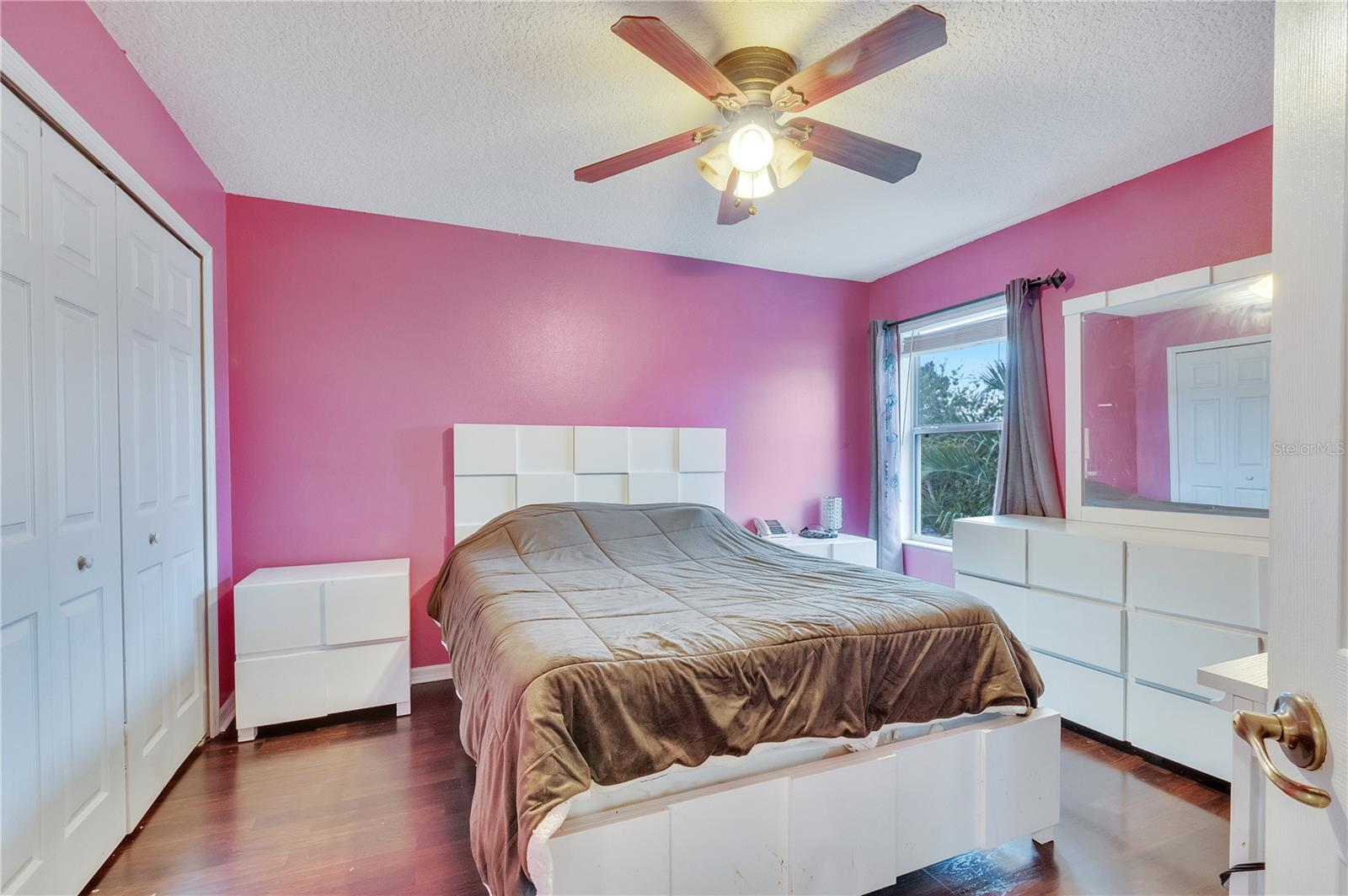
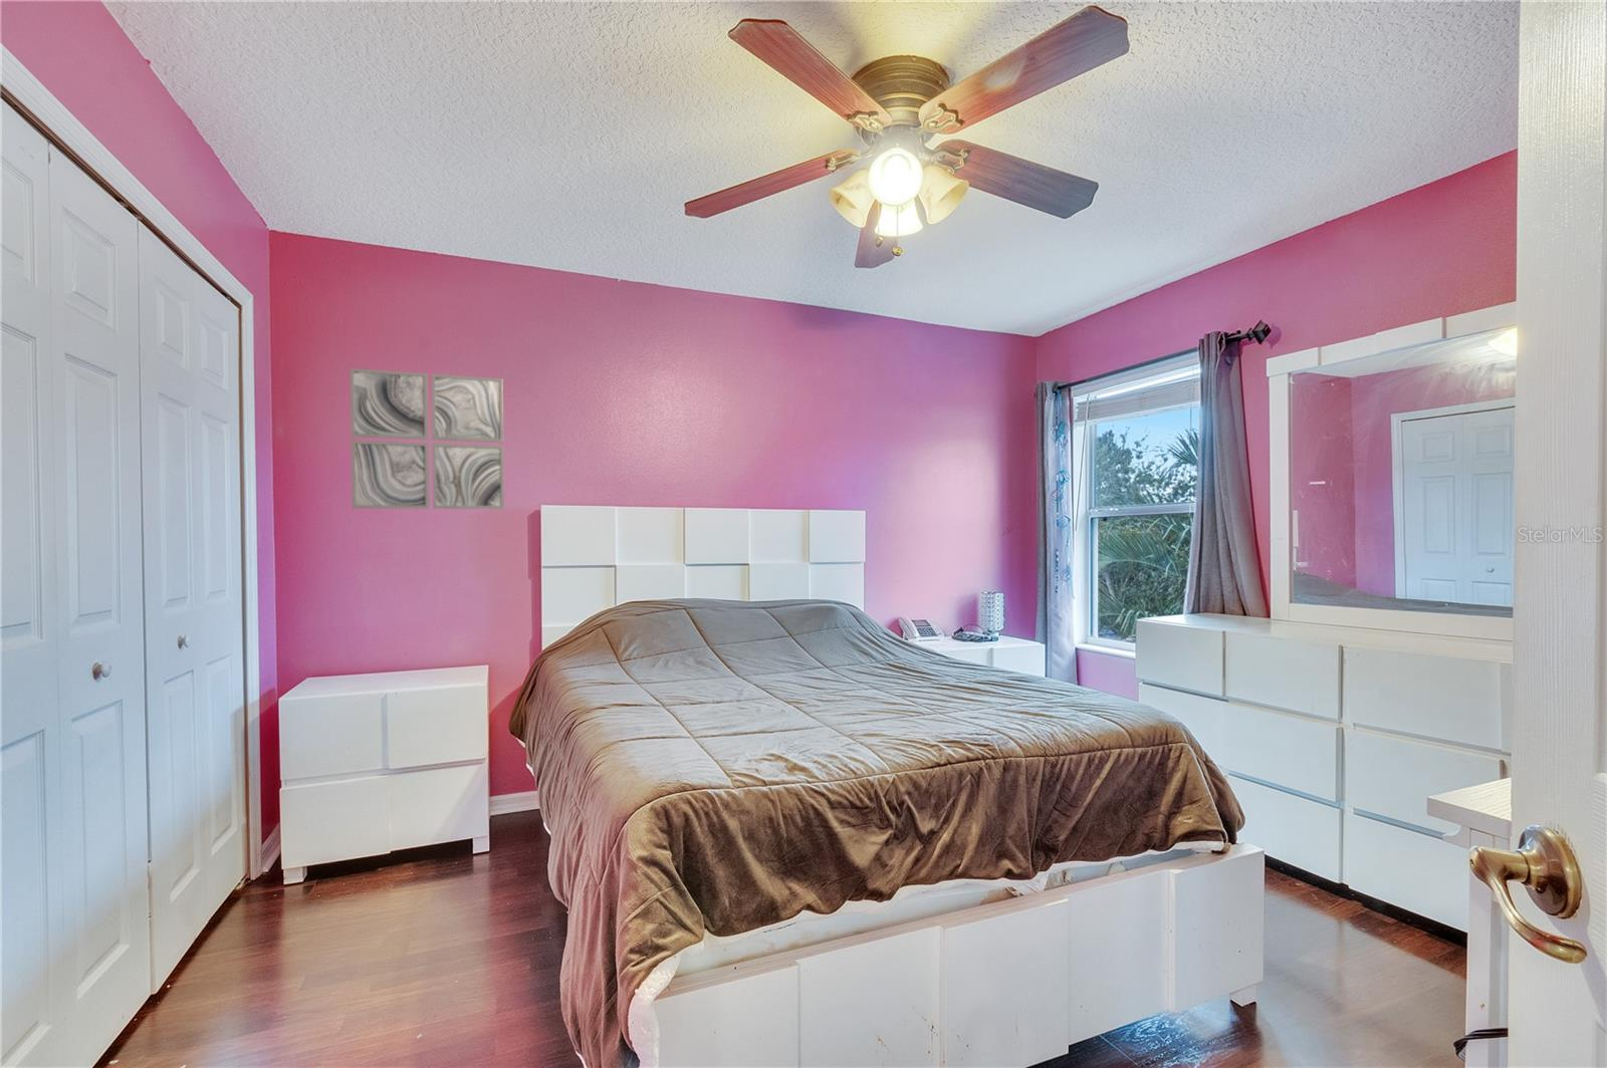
+ wall art (432, 439)
